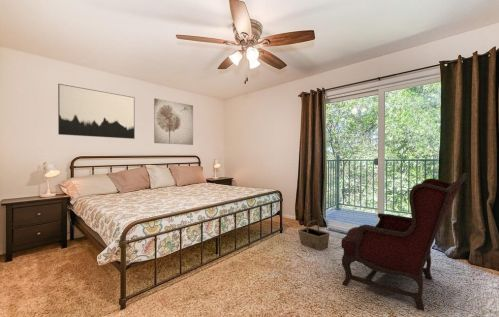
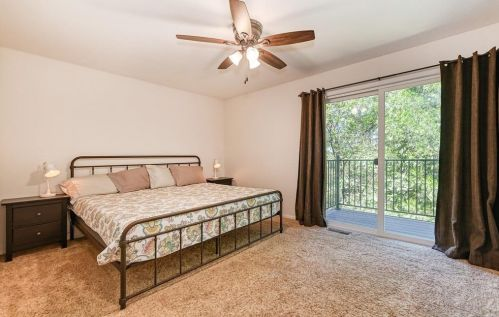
- armchair (400, 227)
- basket (313, 233)
- wall art (174, 123)
- wall art (100, 114)
